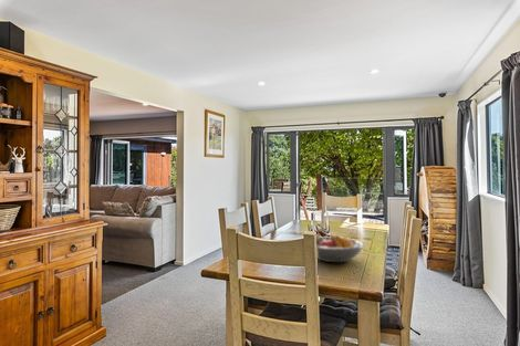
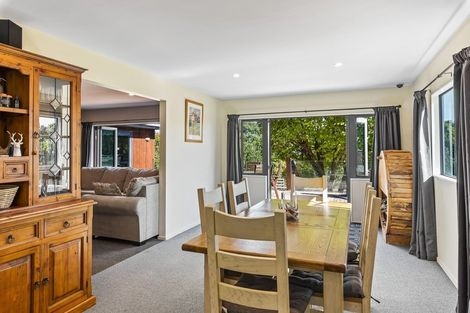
- fruit bowl (333, 248)
